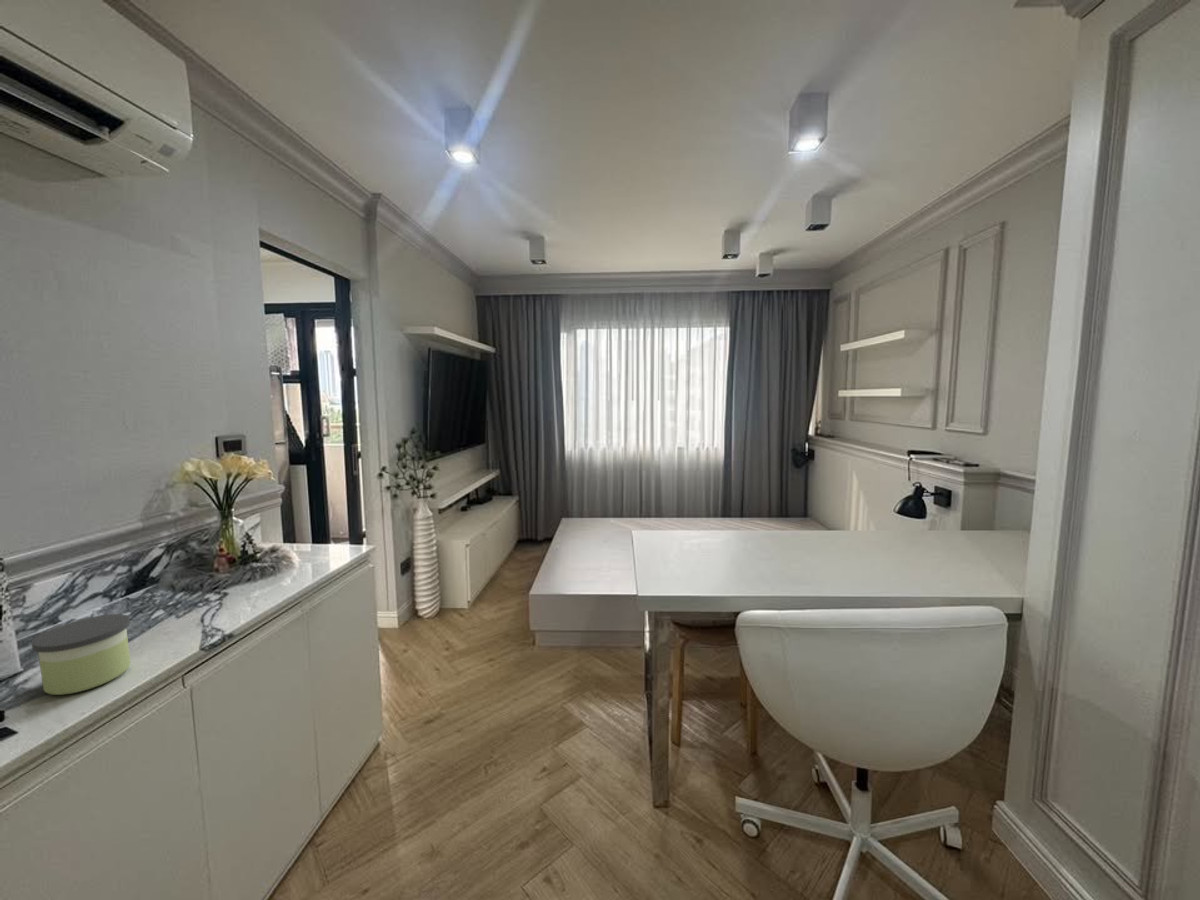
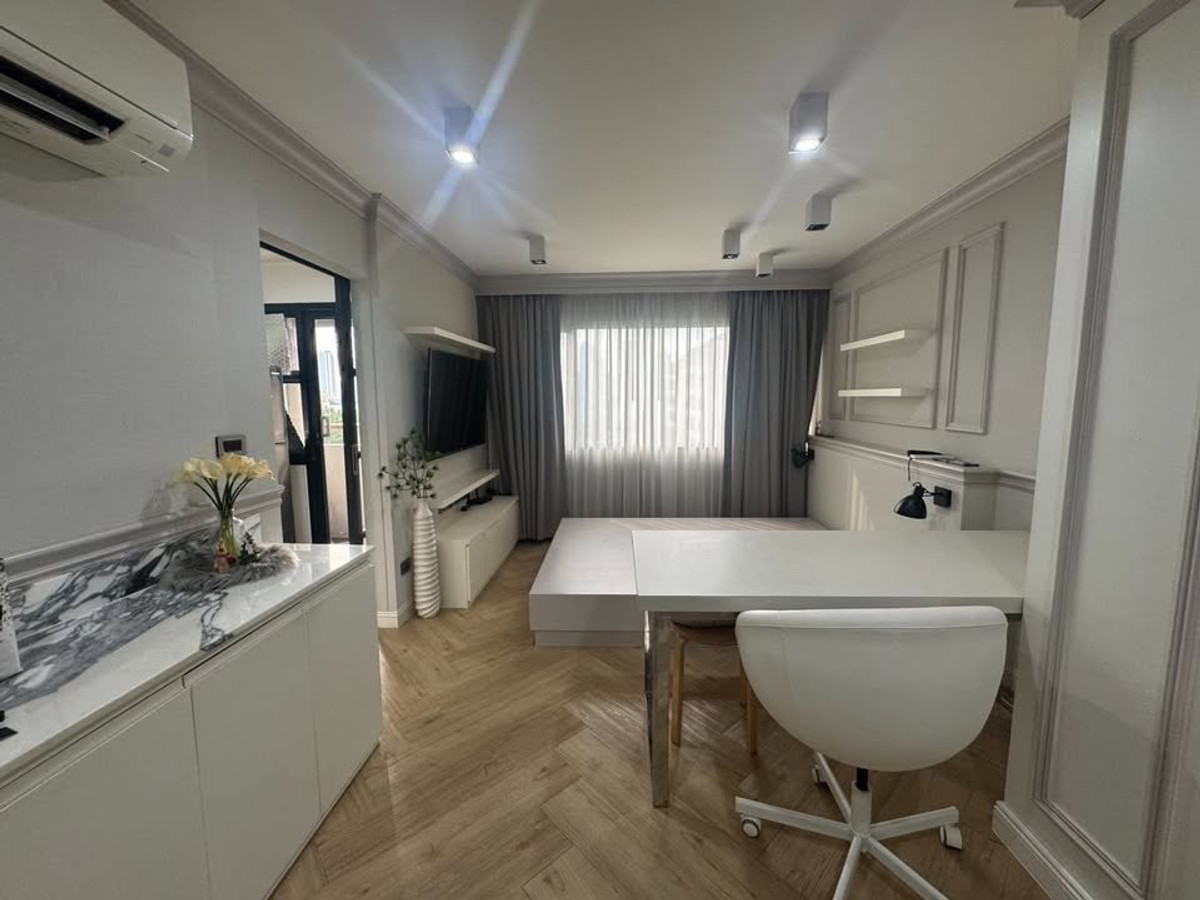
- candle (86, 654)
